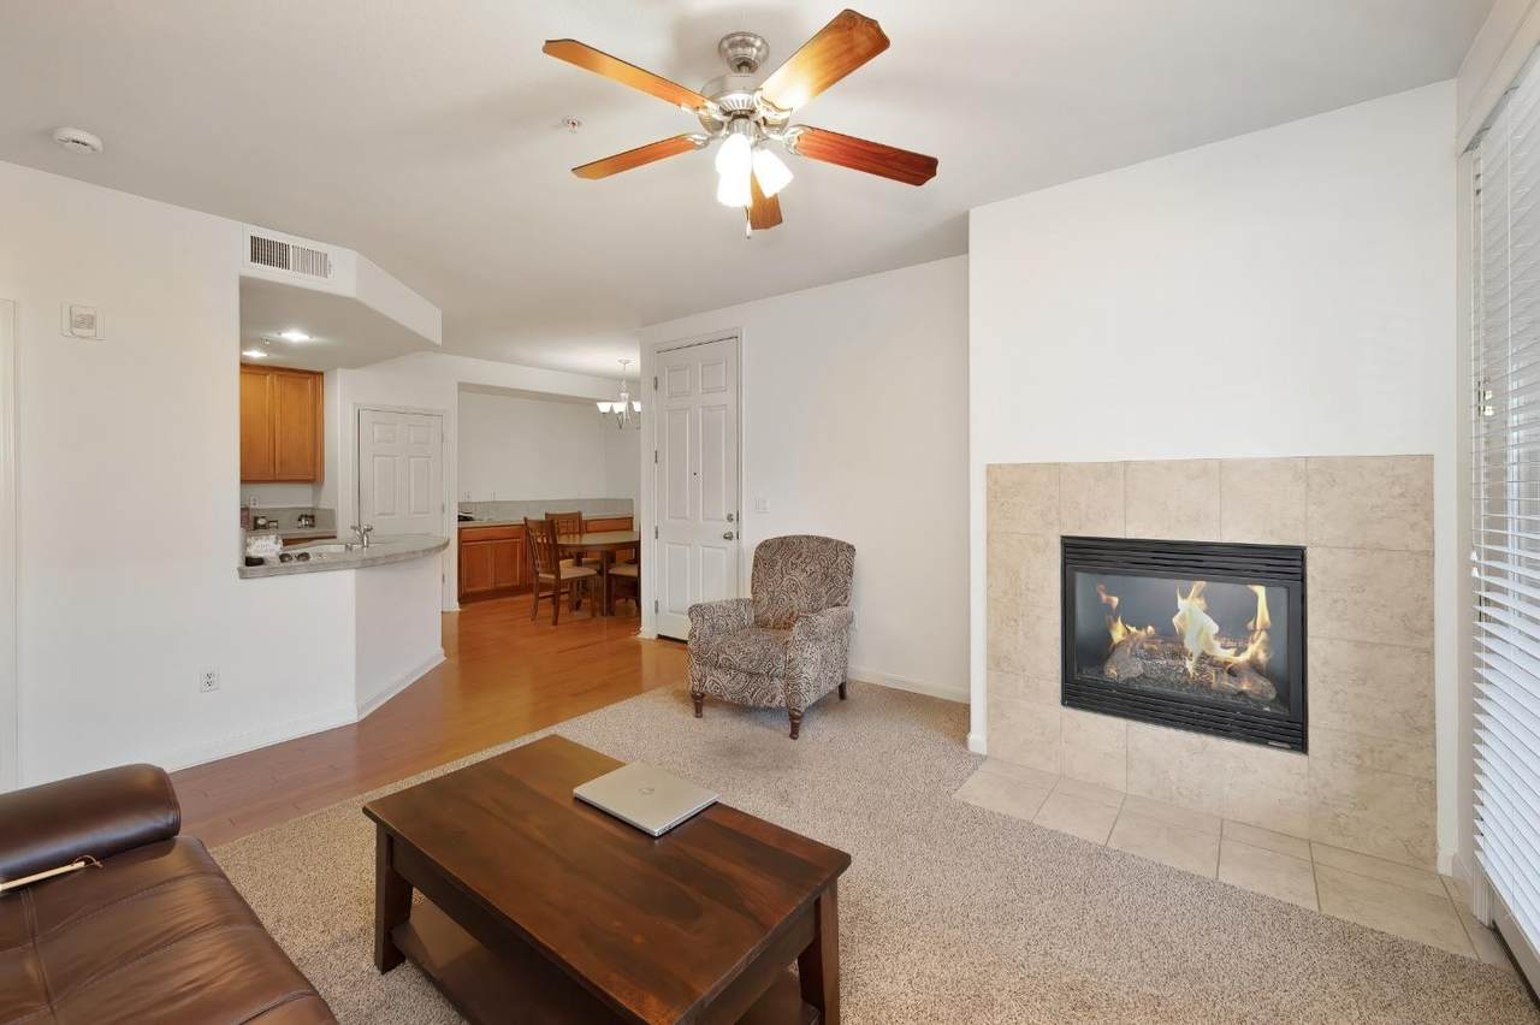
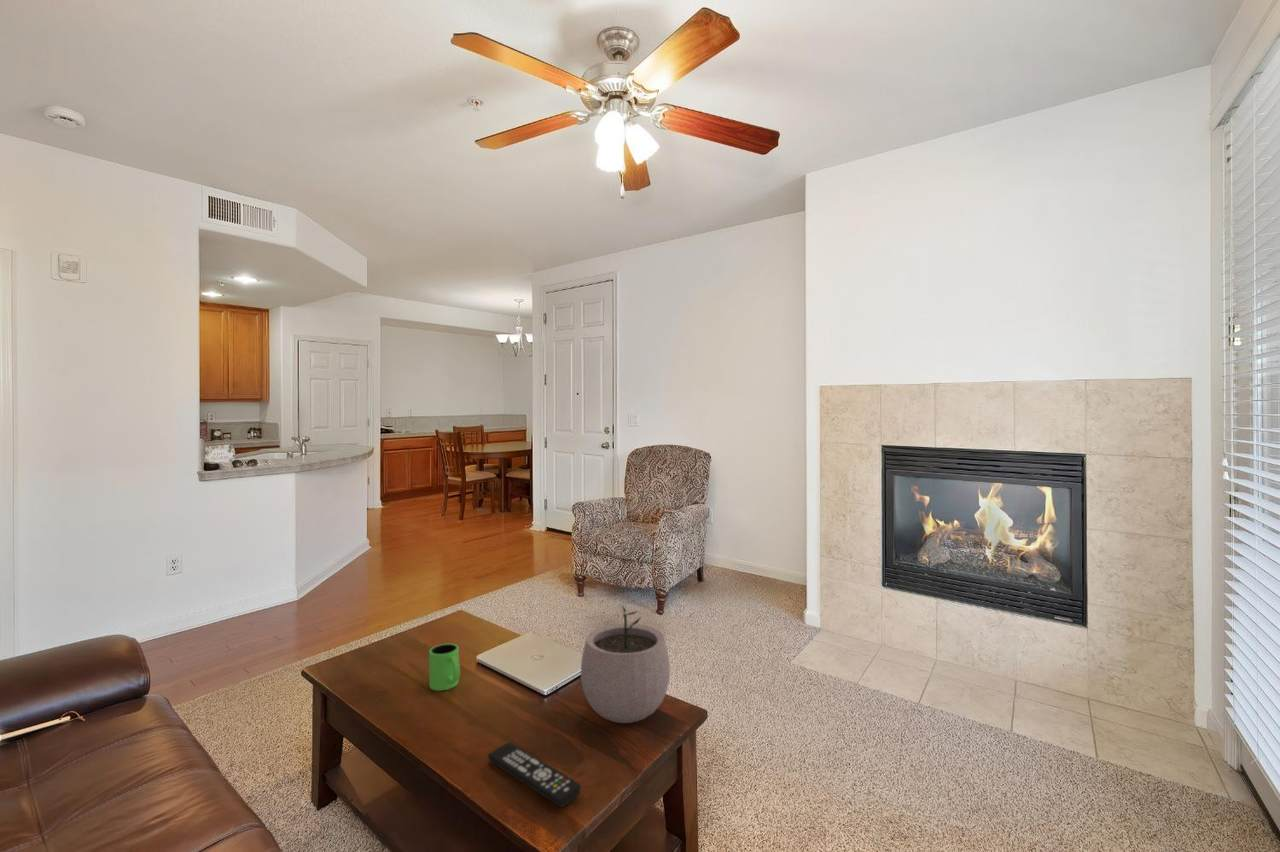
+ mug (447, 668)
+ plant pot (625, 659)
+ remote control (532, 773)
